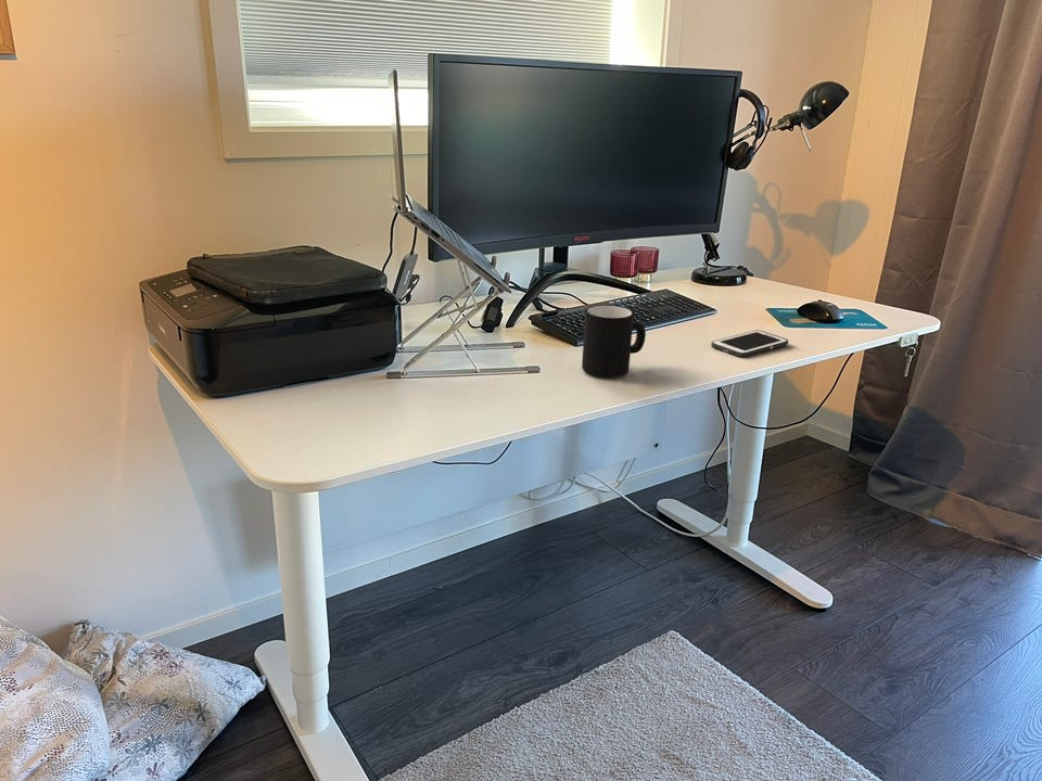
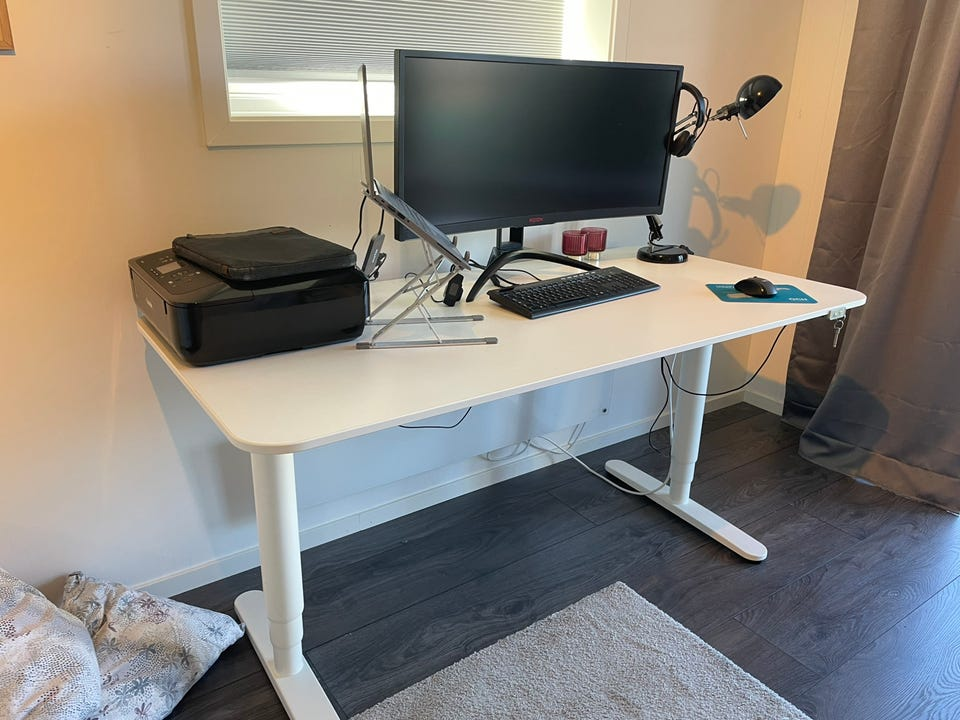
- mug (617, 340)
- cell phone (750, 343)
